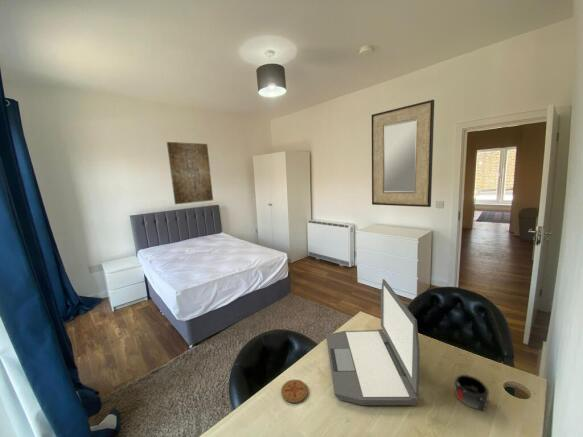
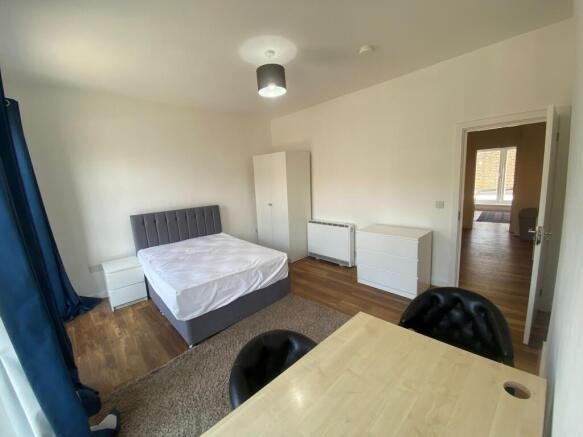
- laptop (363, 330)
- coaster (294, 390)
- wall art (191, 173)
- home mirror (399, 158)
- mug (473, 393)
